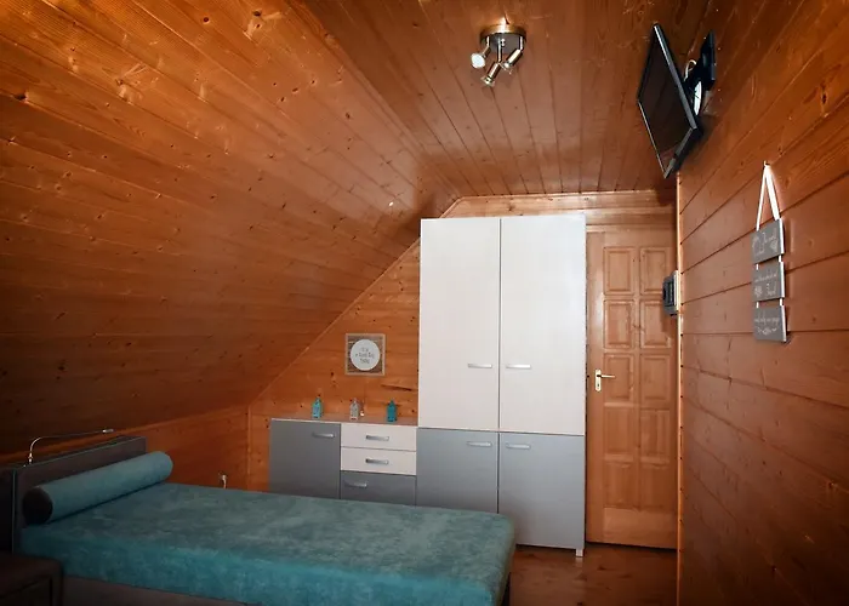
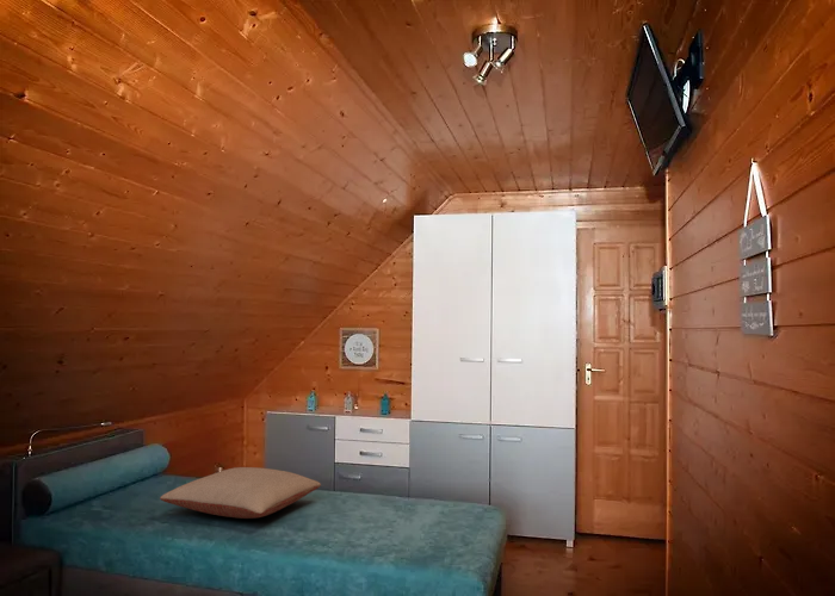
+ pillow (243, 490)
